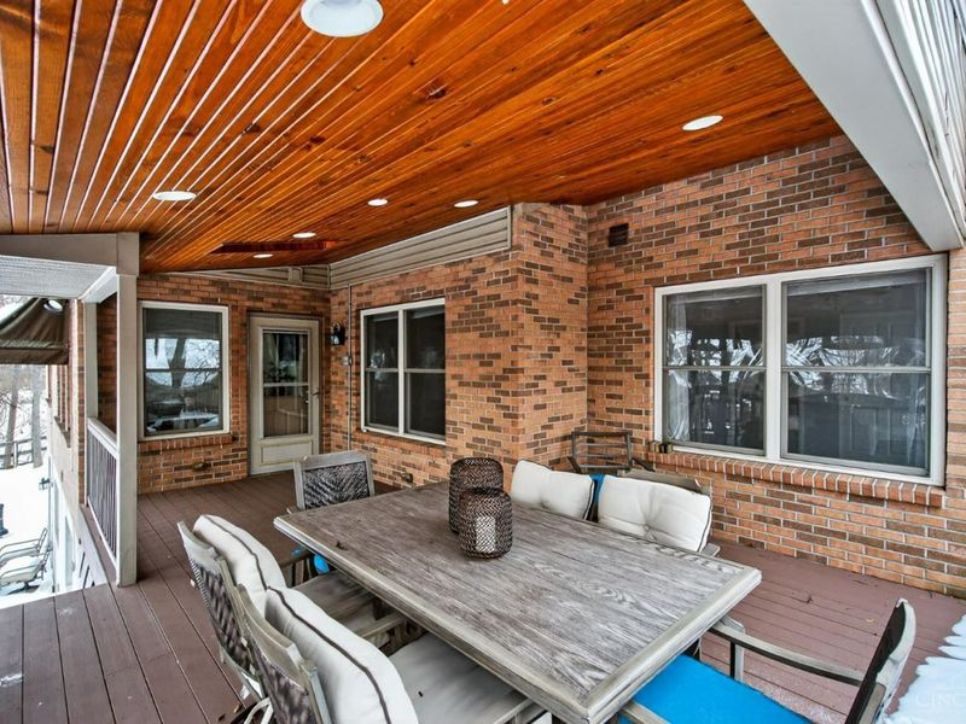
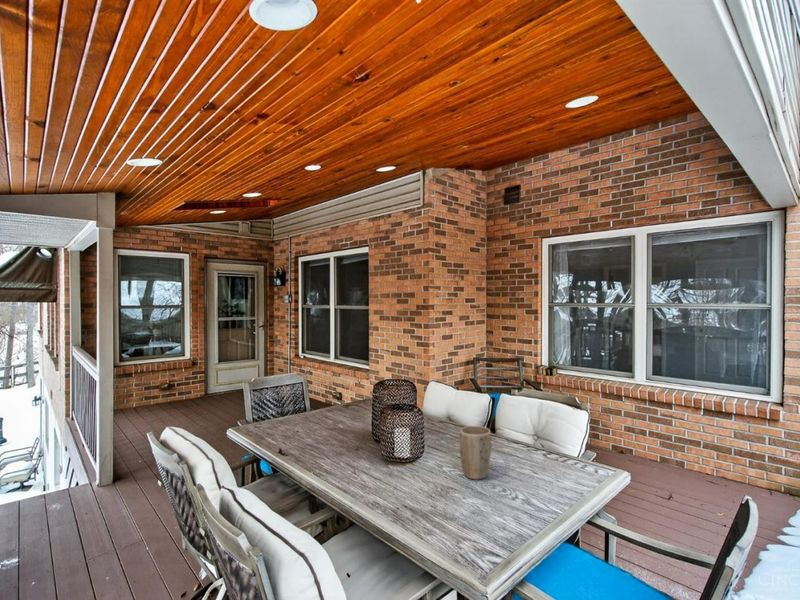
+ plant pot (475, 452)
